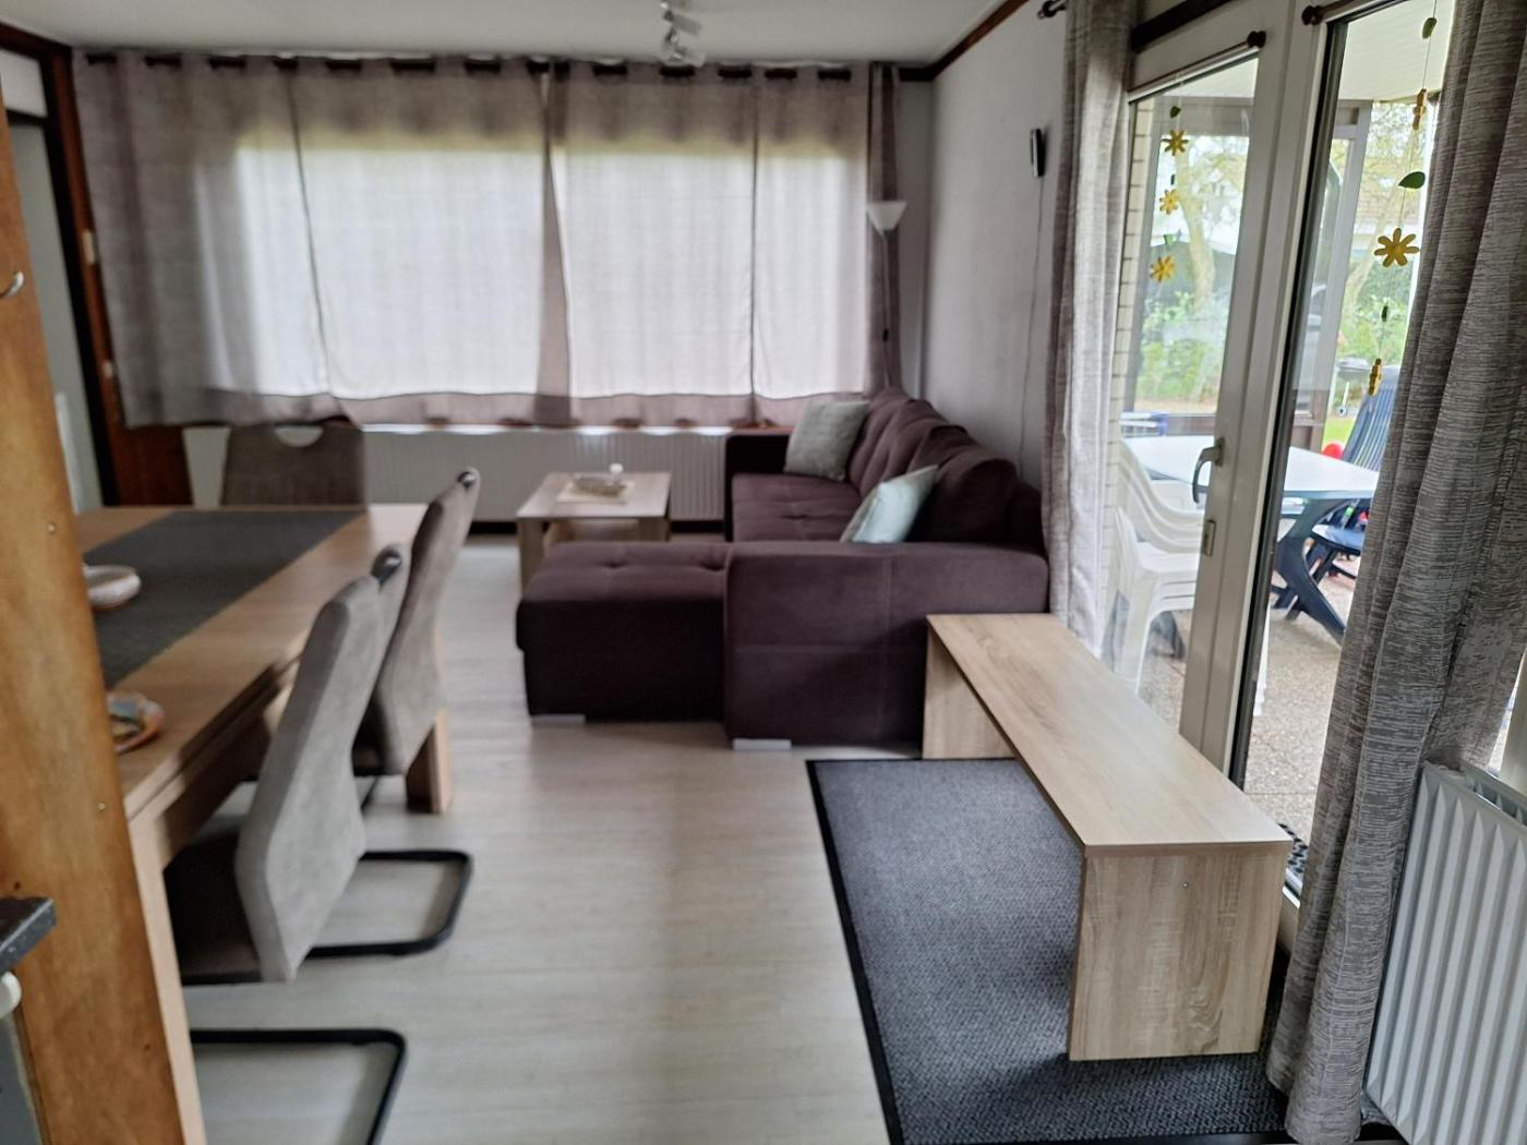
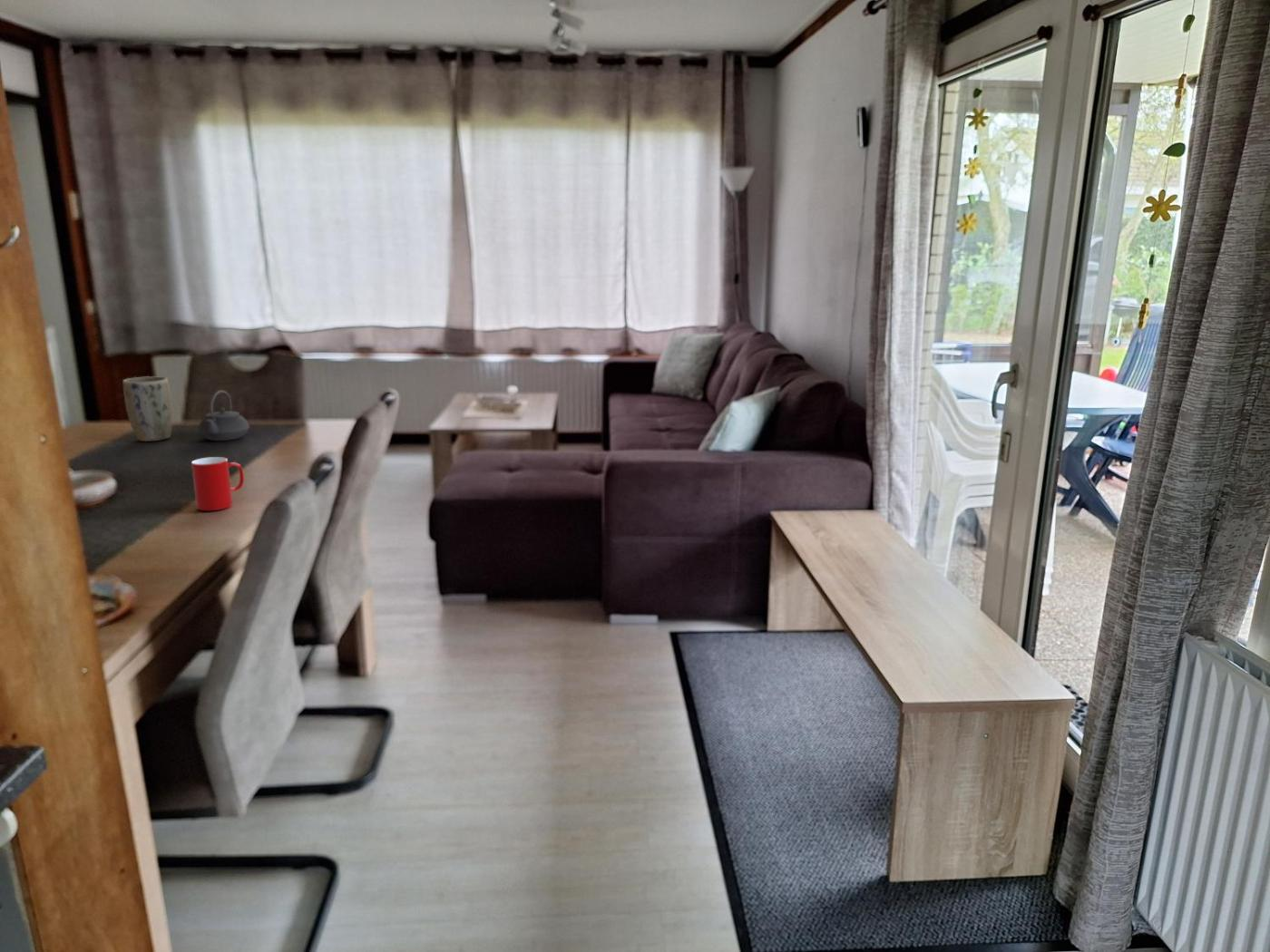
+ plant pot (149, 409)
+ teapot (220, 414)
+ cup (220, 482)
